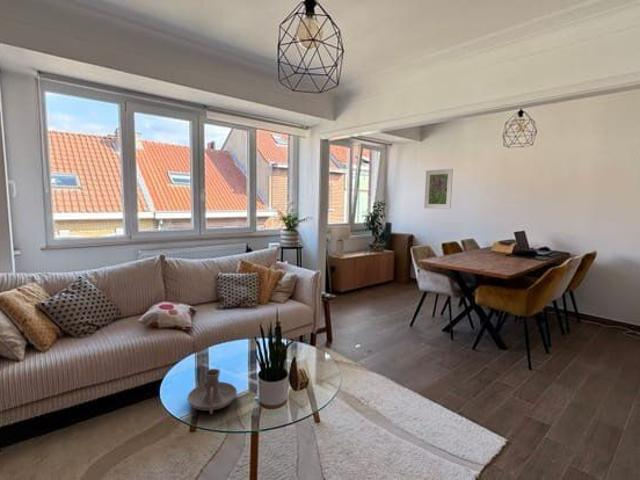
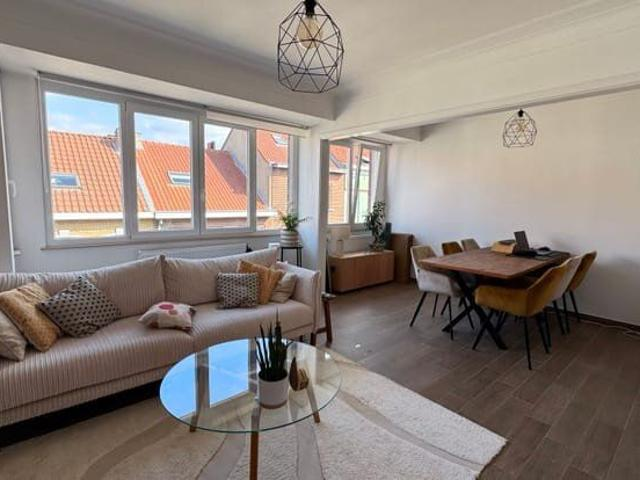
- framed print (438, 189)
- candle holder (212, 389)
